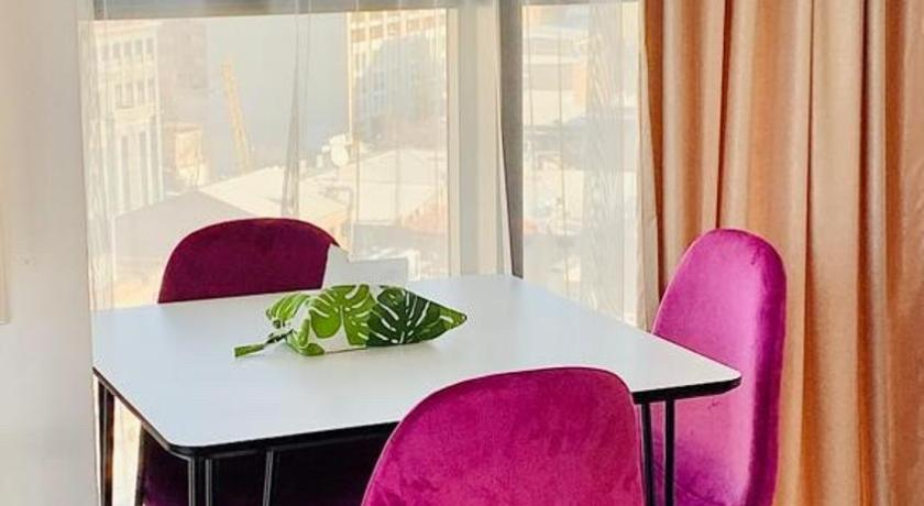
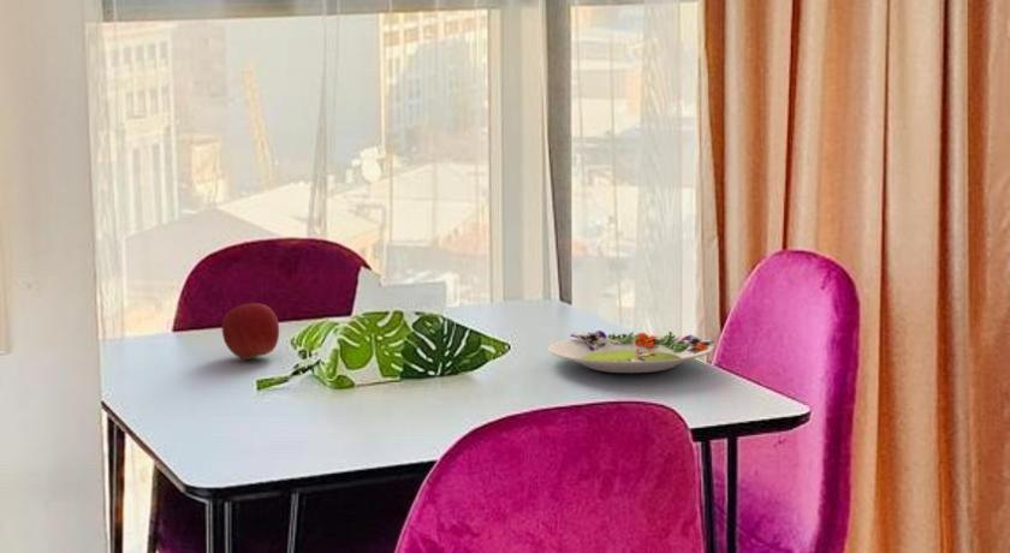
+ apple (250, 331)
+ salad plate (630, 352)
